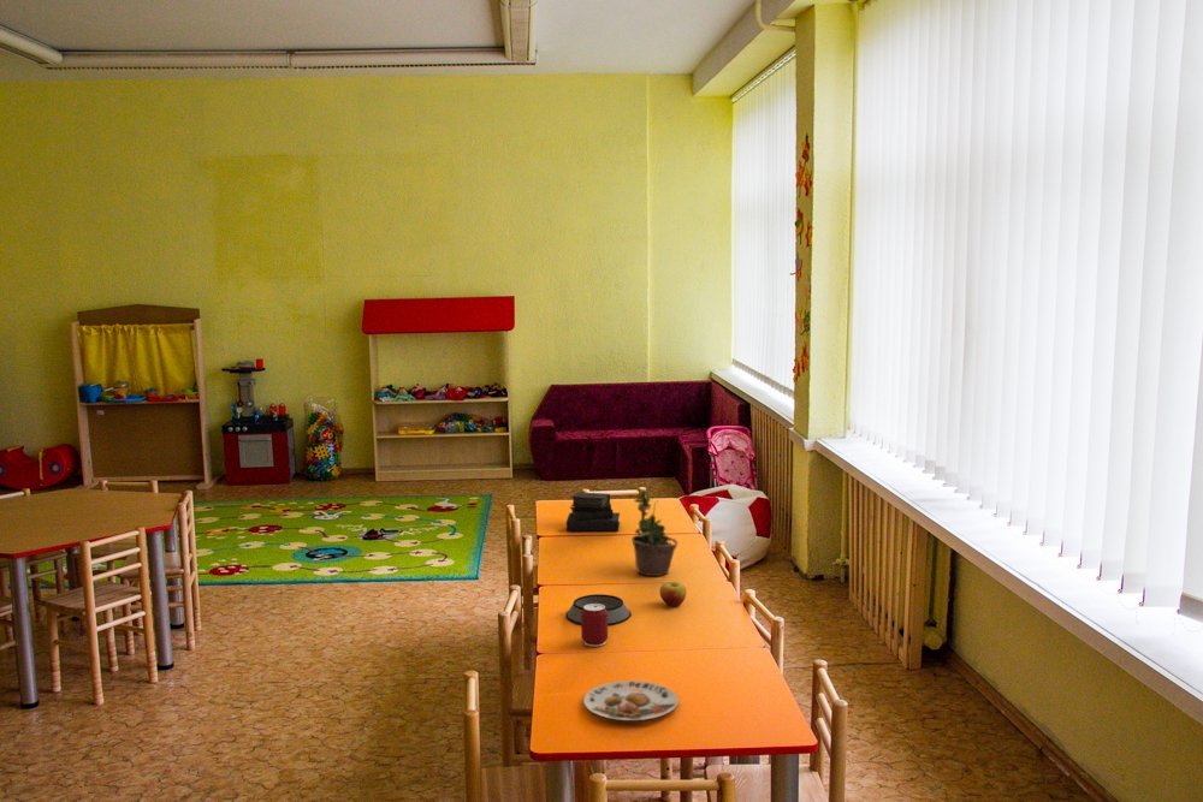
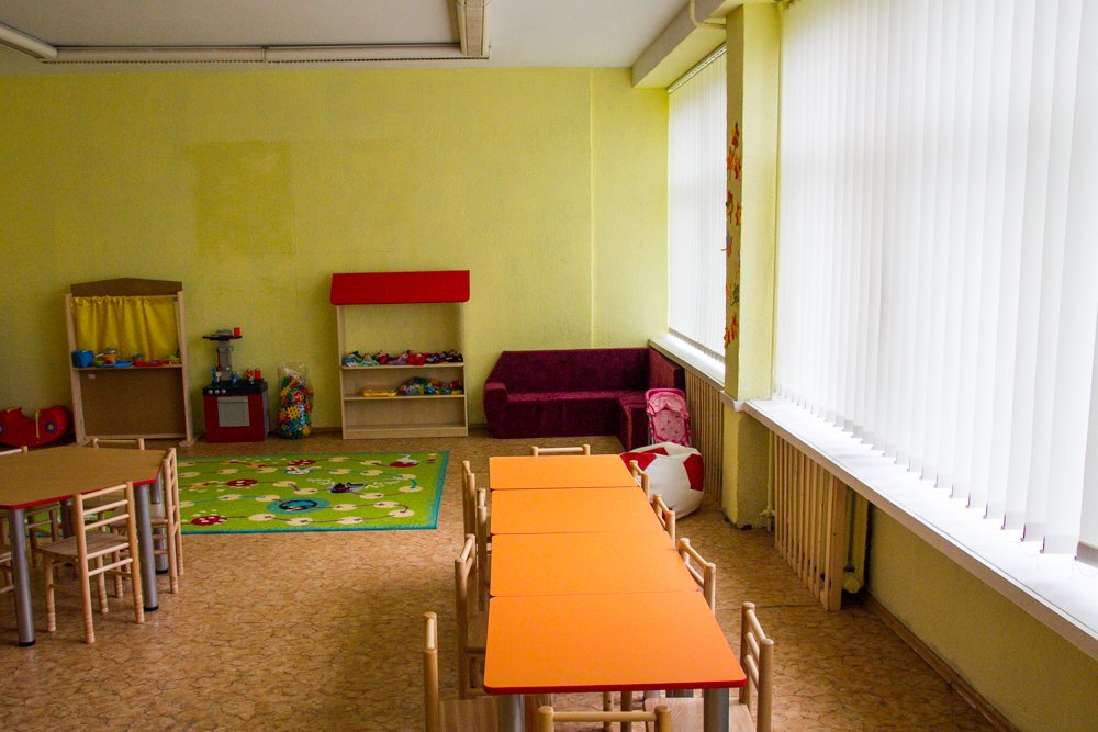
- bowl (600, 604)
- diary (593, 510)
- plate (630, 701)
- can (594, 624)
- apple (672, 593)
- potted plant (654, 528)
